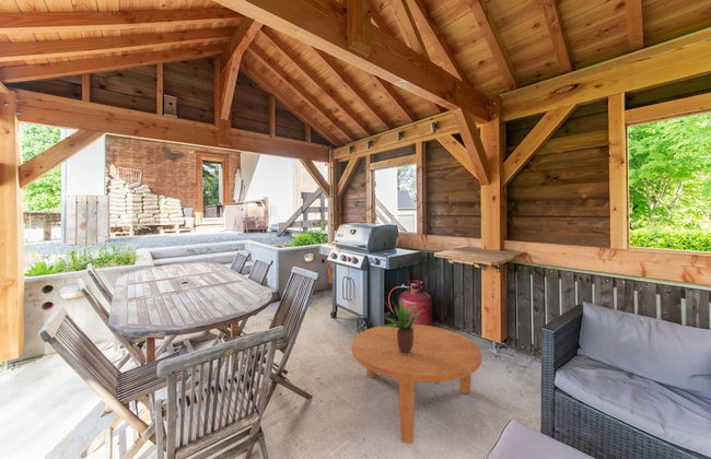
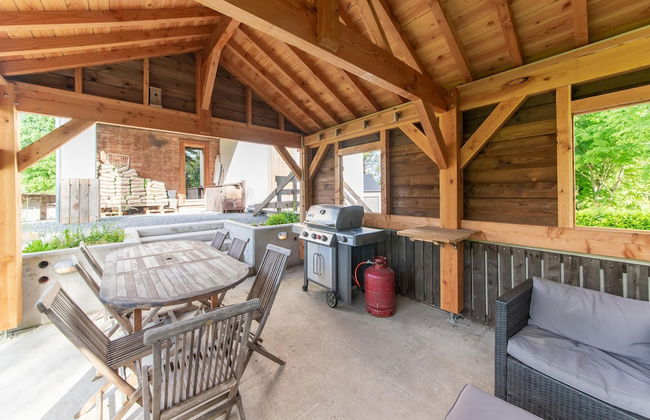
- potted plant (401, 326)
- coffee table (413, 372)
